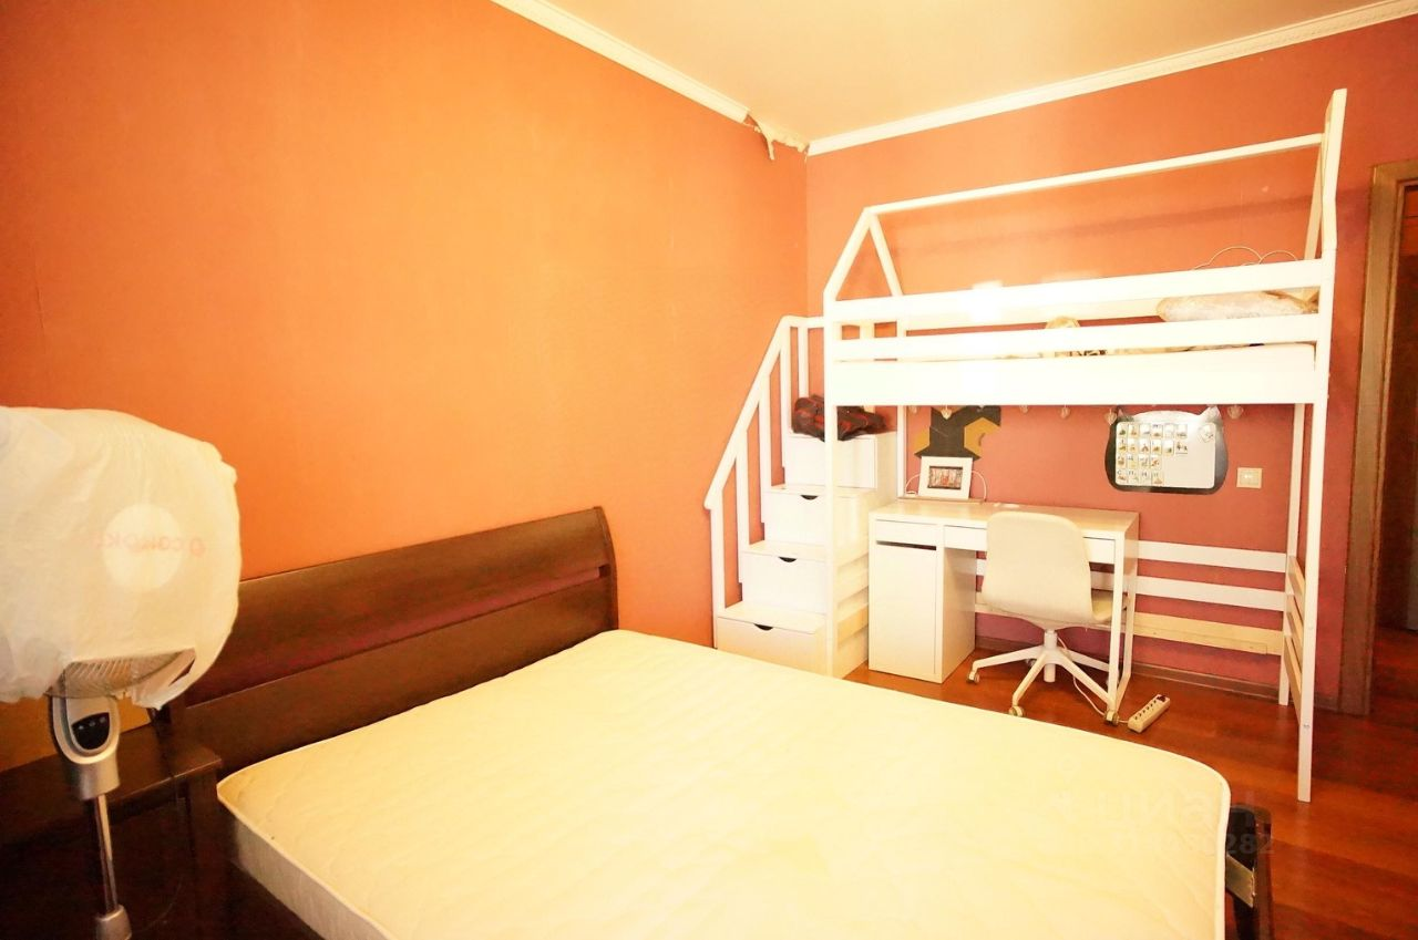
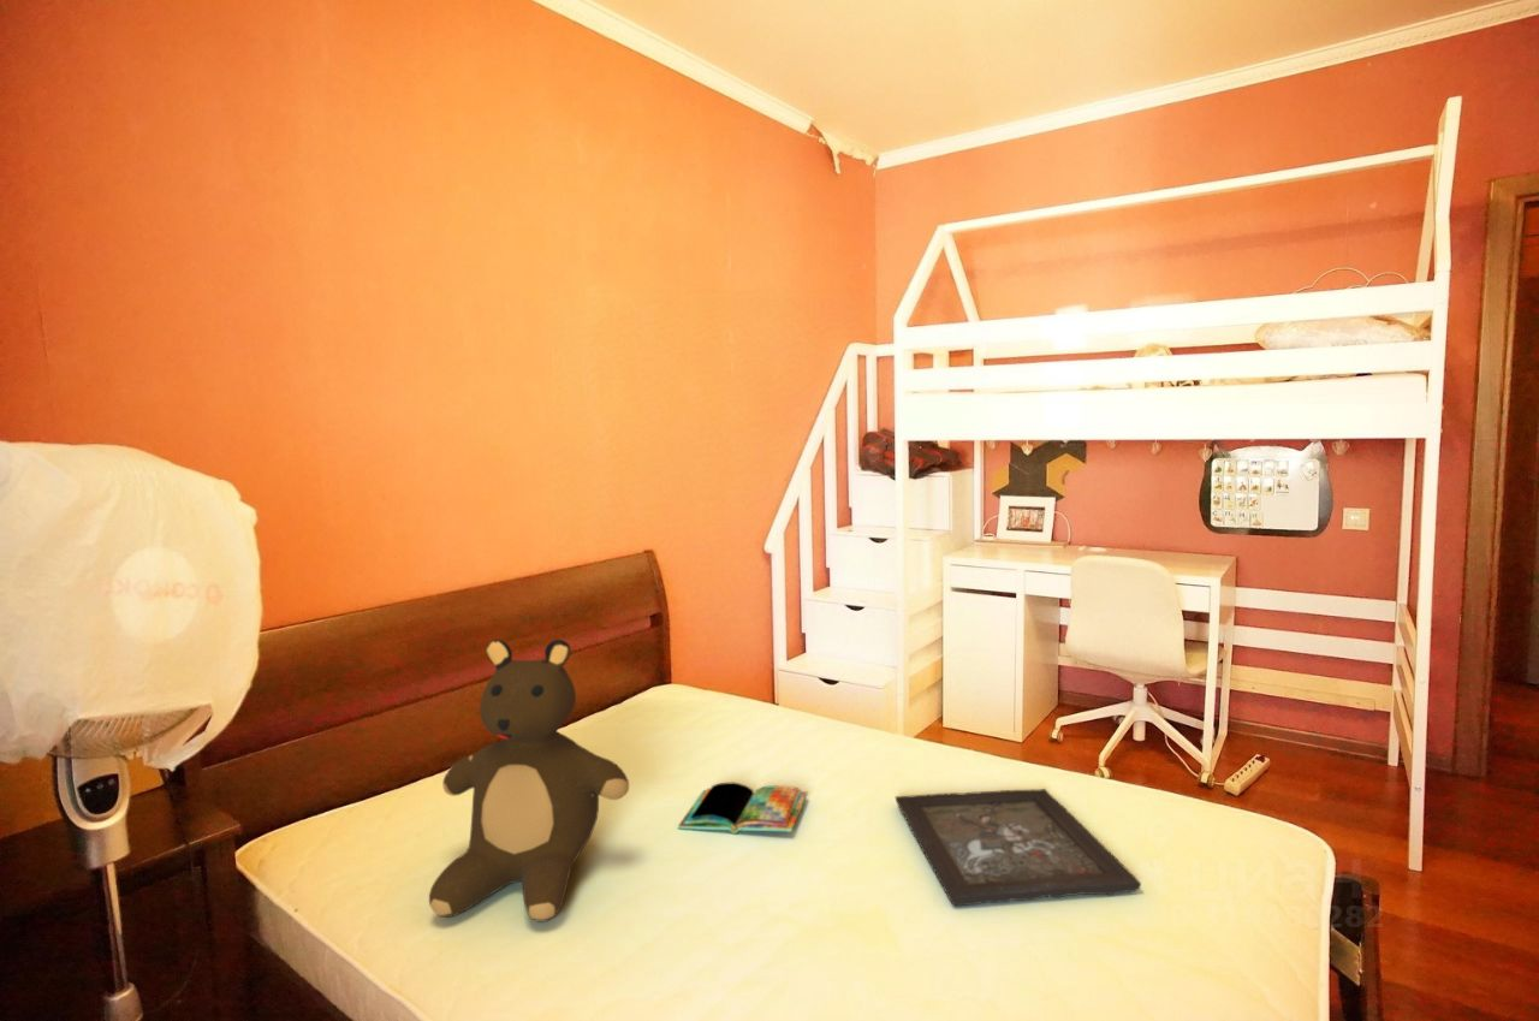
+ teddy bear (518, 766)
+ tray (1004, 838)
+ book (744, 806)
